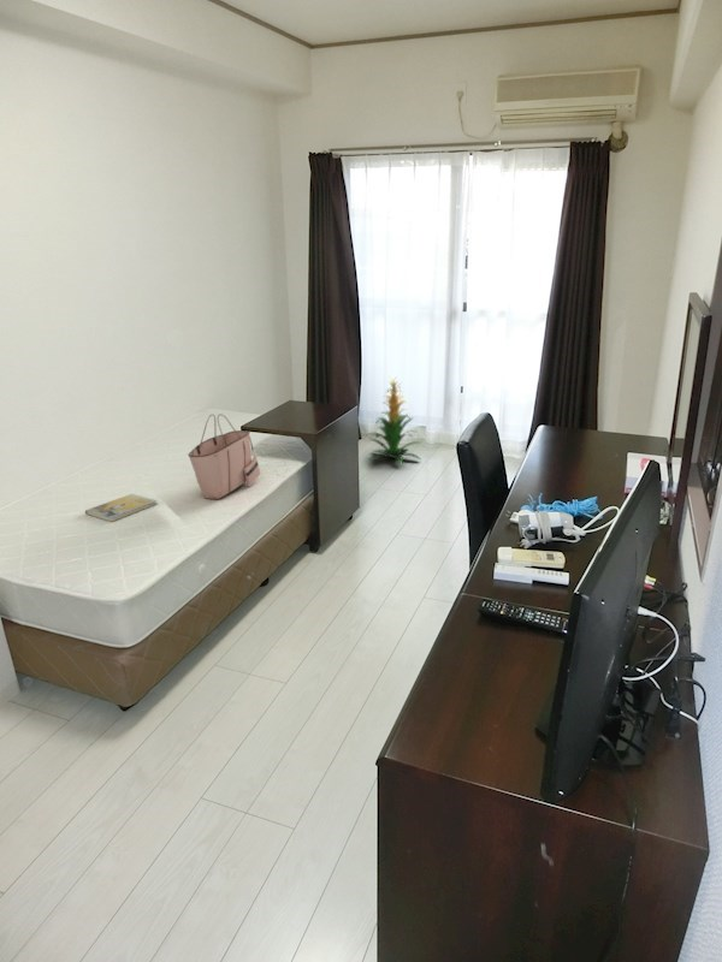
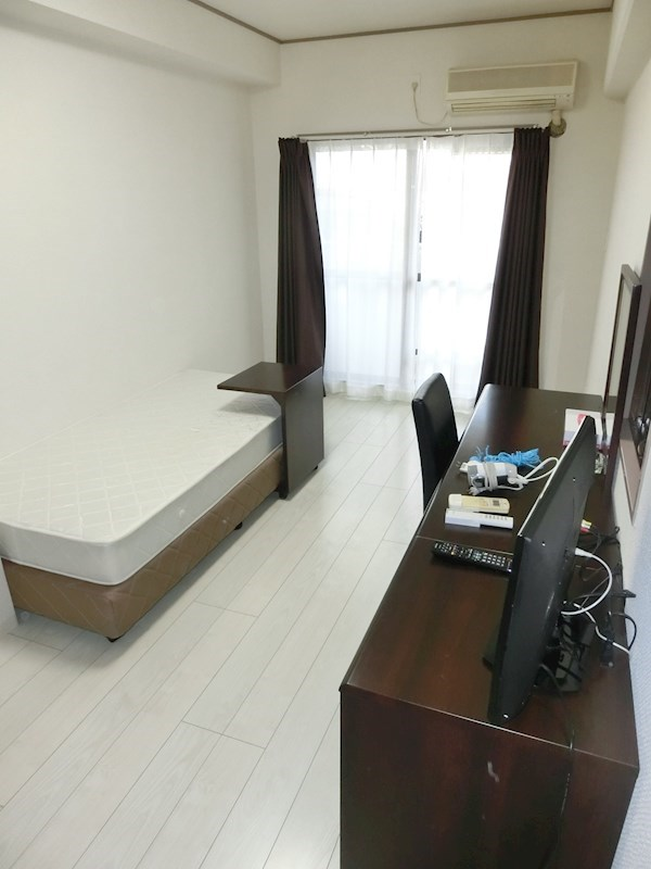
- indoor plant (393, 417)
- book (122, 506)
- tote bag (223, 452)
